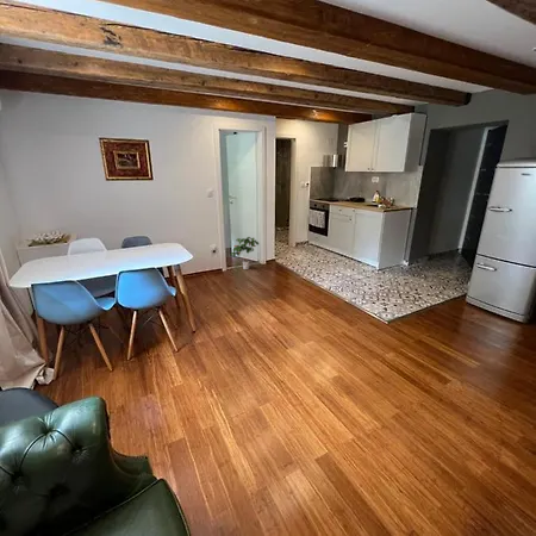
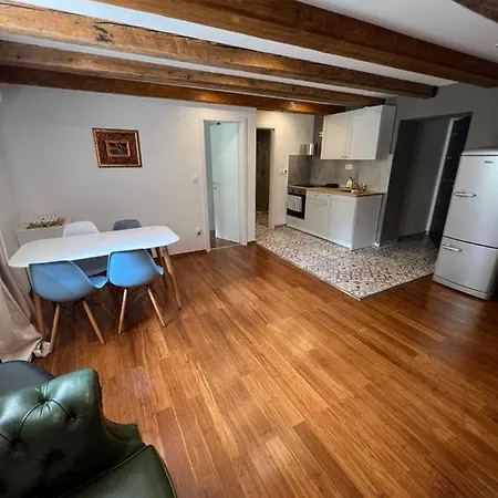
- potted plant (247, 253)
